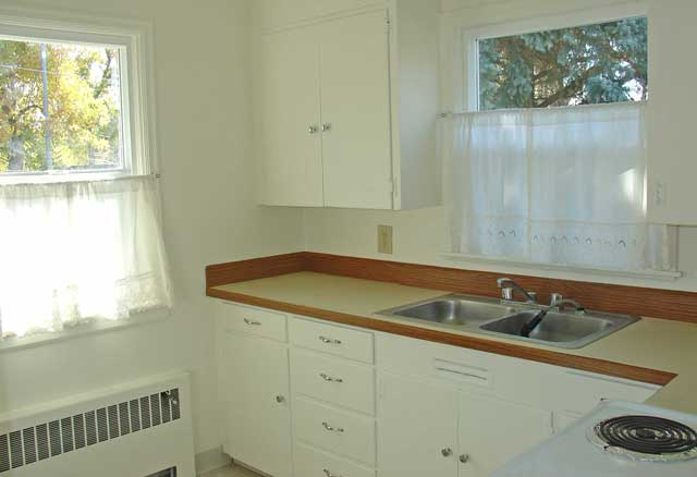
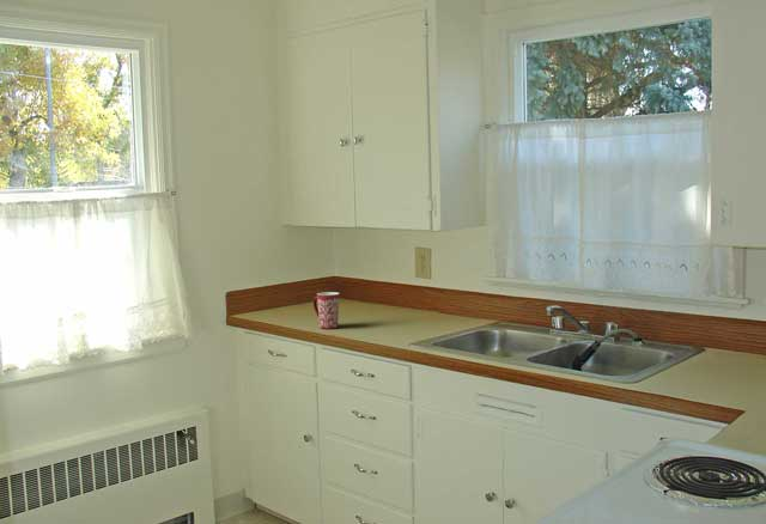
+ mug (326, 310)
